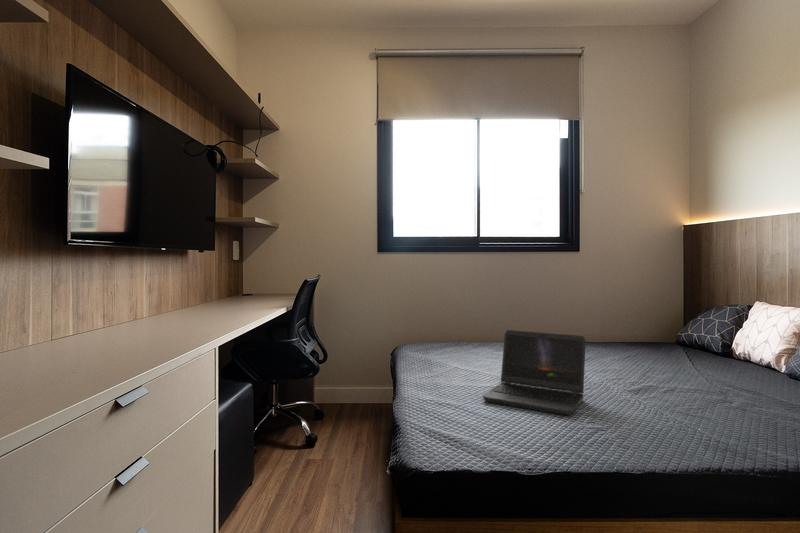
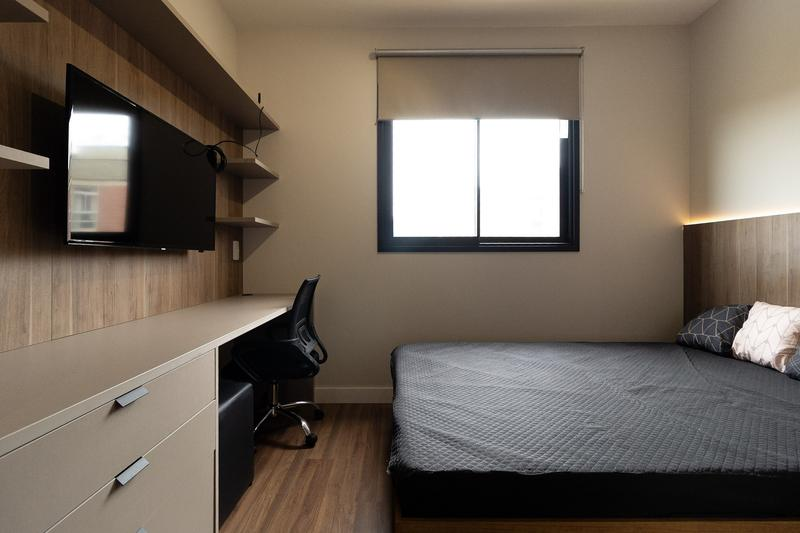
- laptop computer (534, 368)
